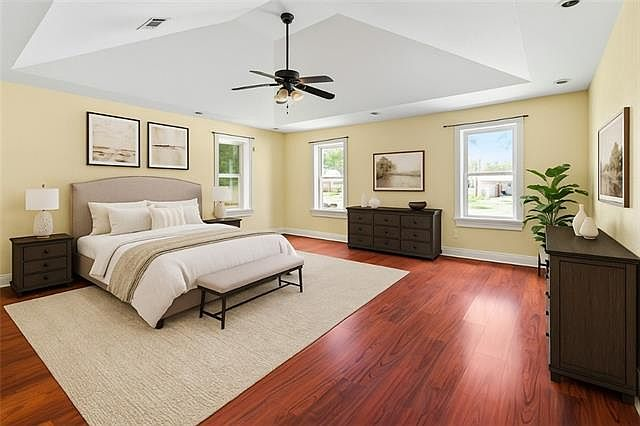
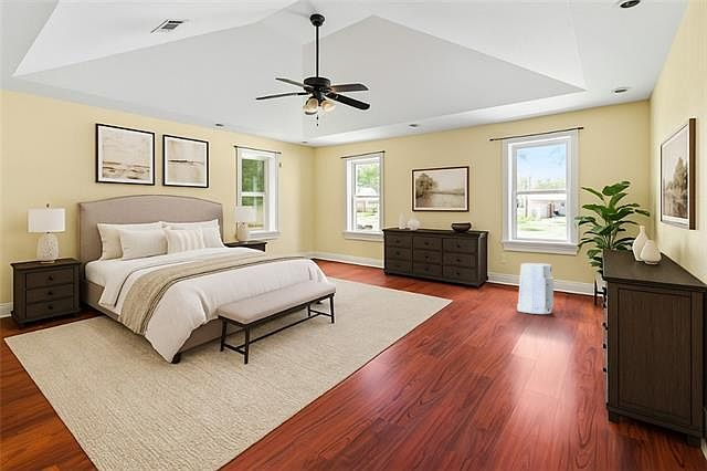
+ air purifier (535, 287)
